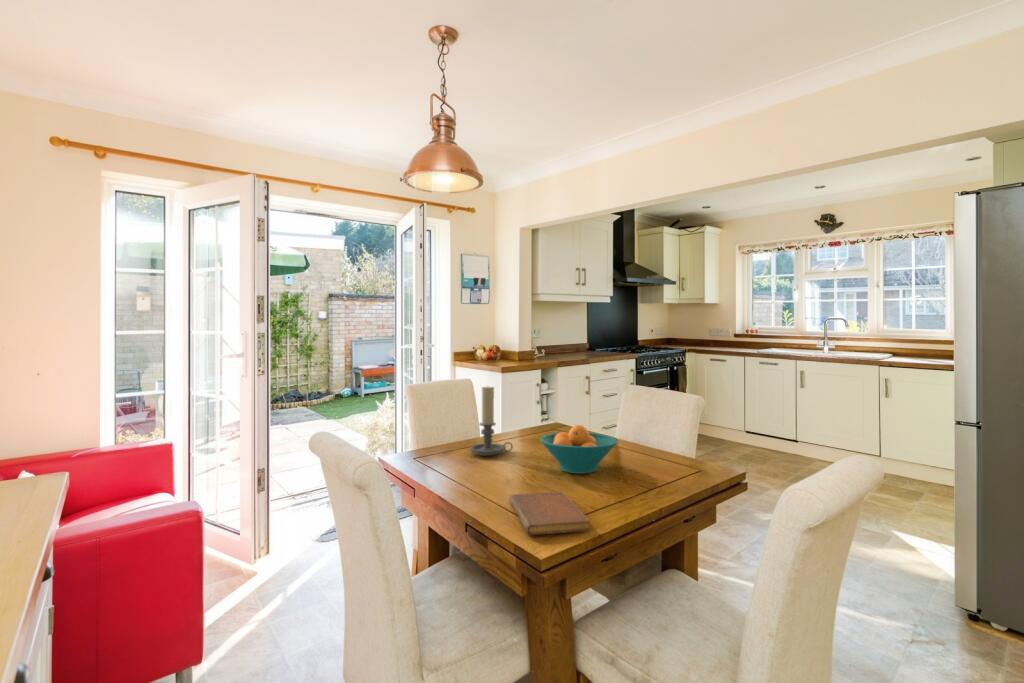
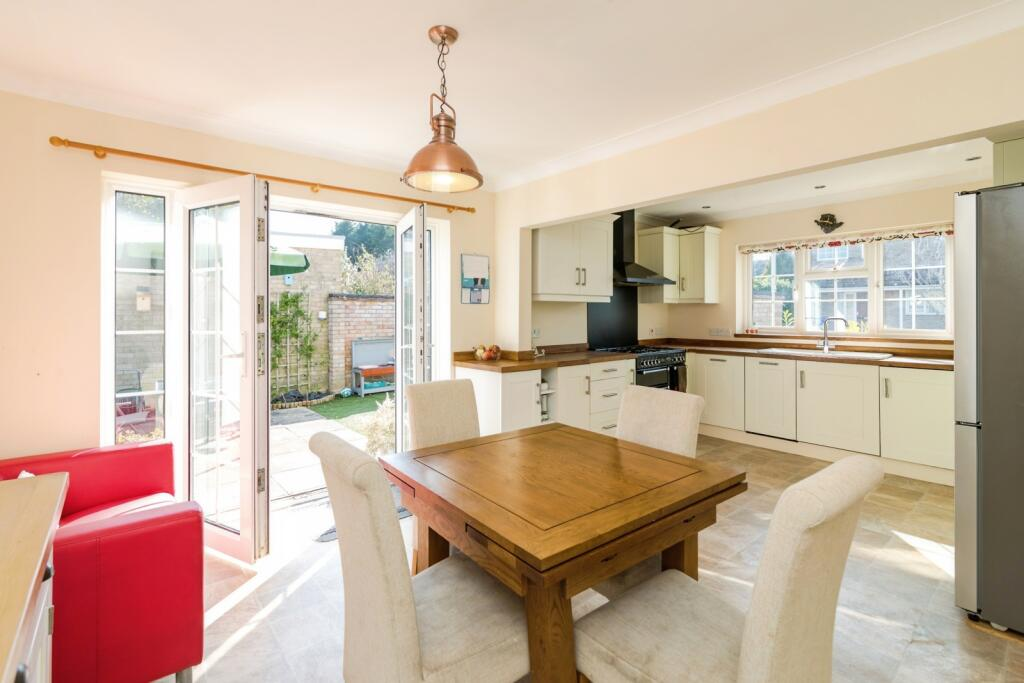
- notebook (546, 511)
- candle holder (491, 419)
- fruit bowl (578, 447)
